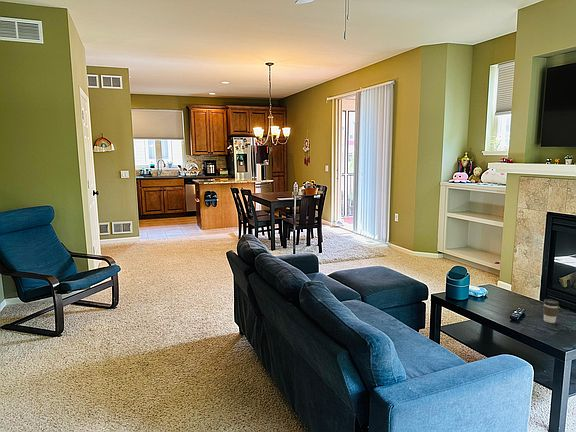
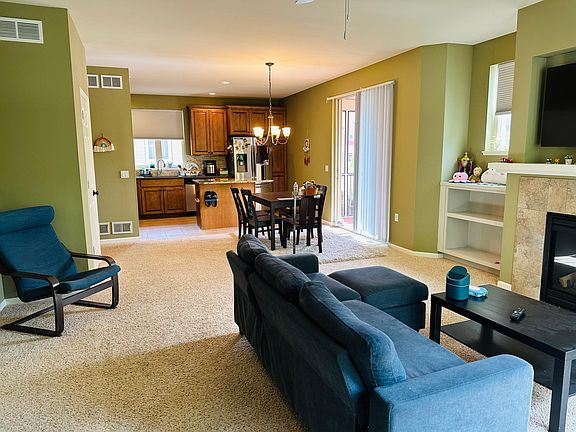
- coffee cup (550, 311)
